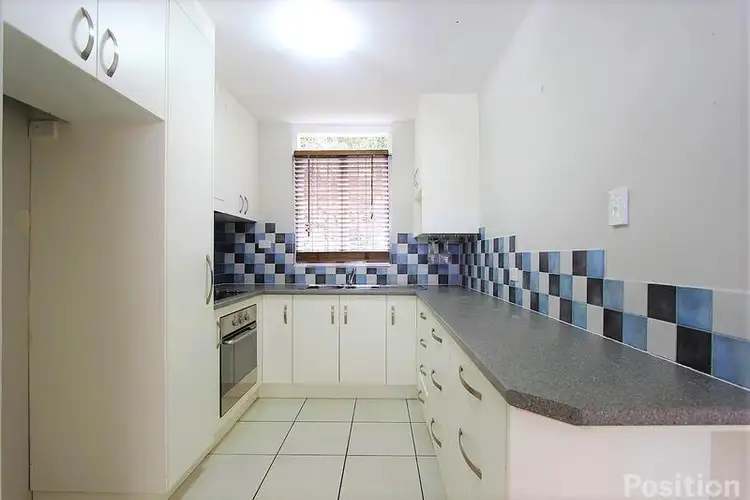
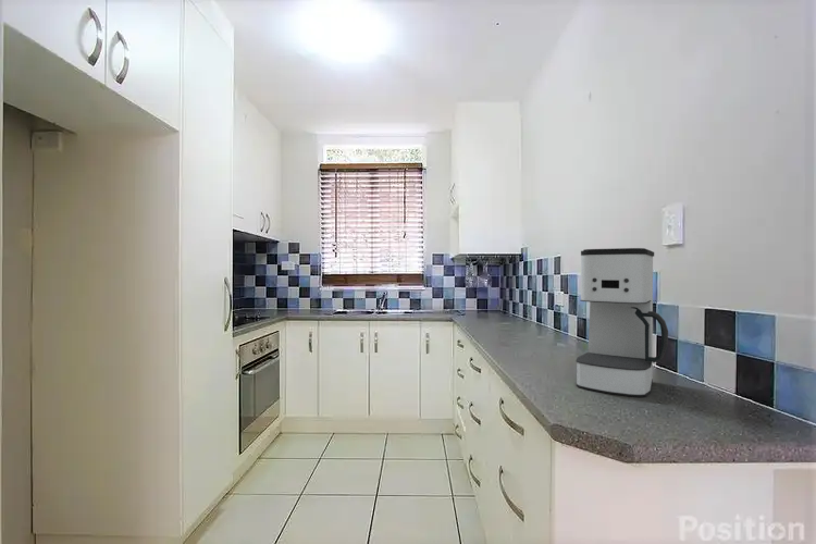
+ coffee maker (621, 317)
